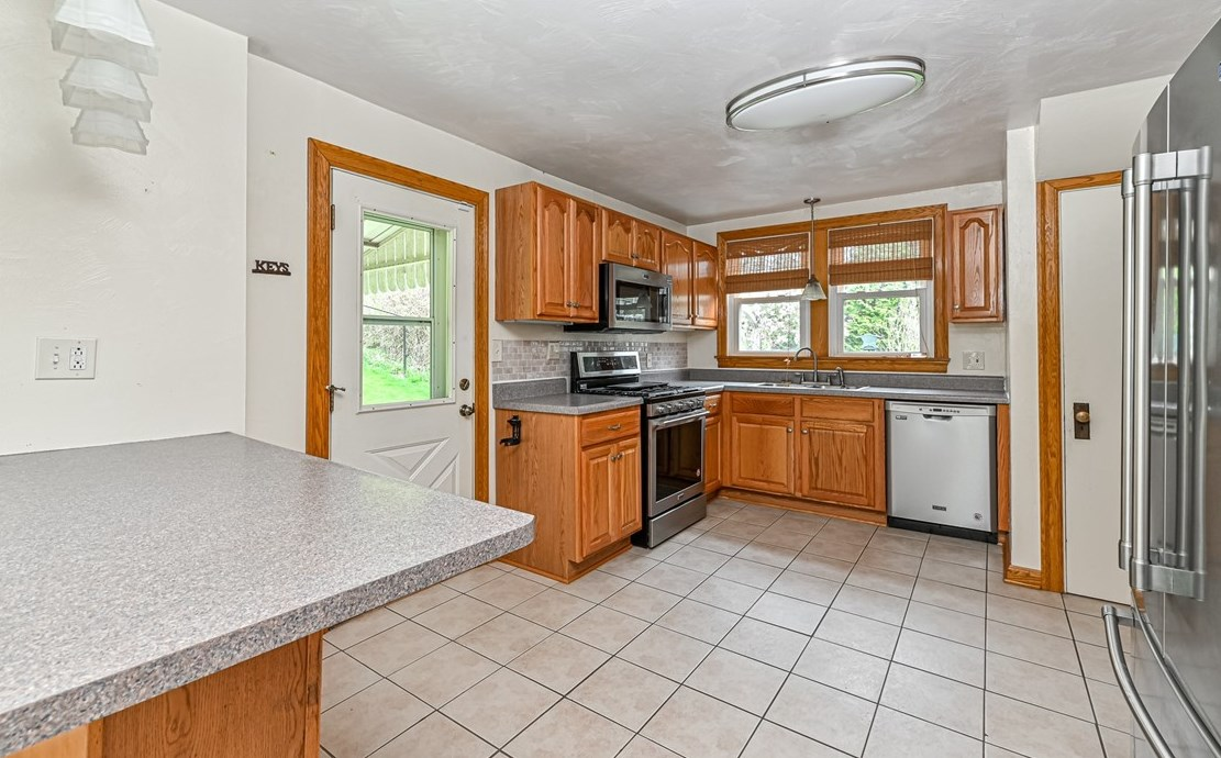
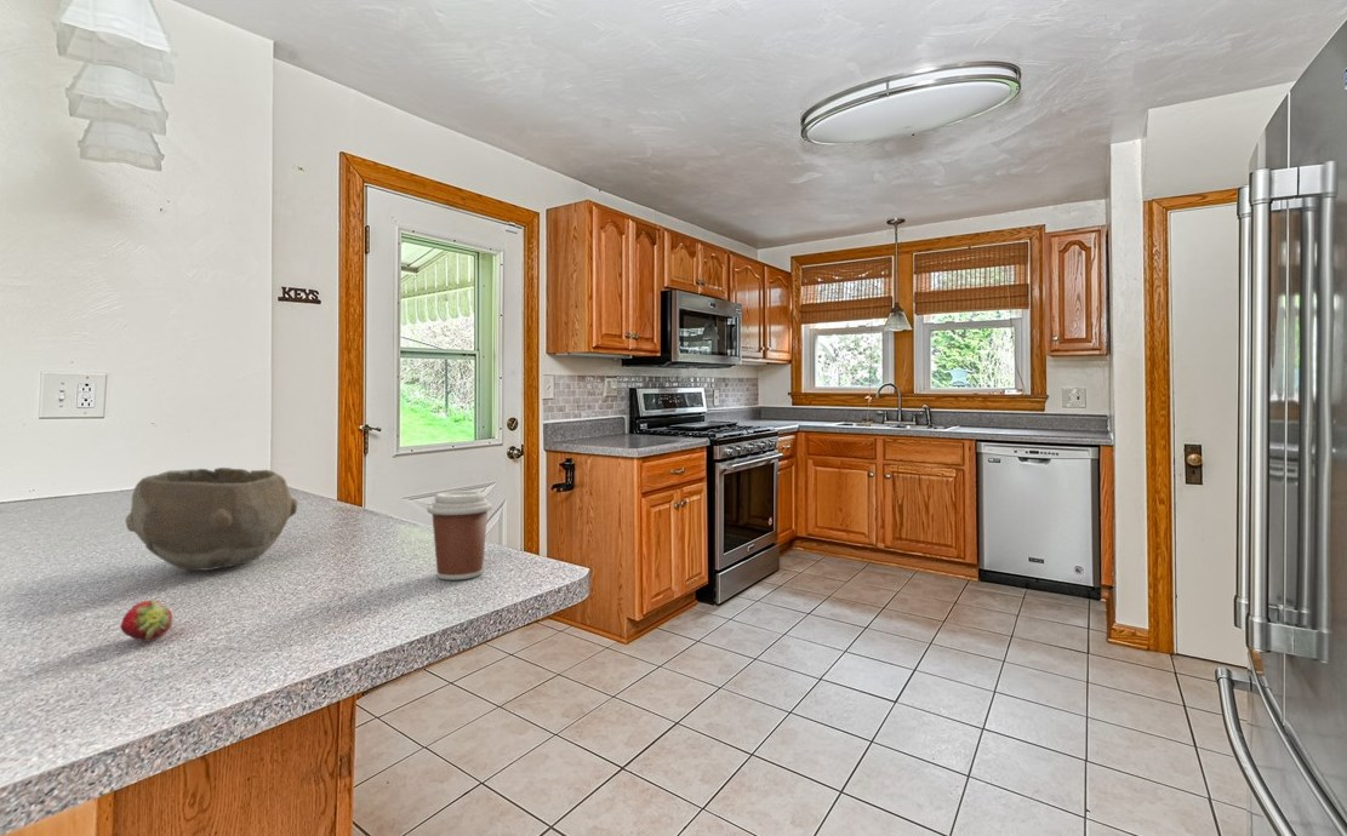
+ coffee cup (460, 533)
+ fruit (145, 618)
+ bowl (213, 519)
